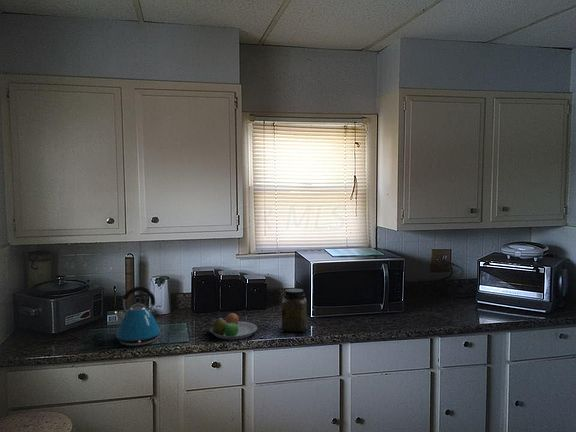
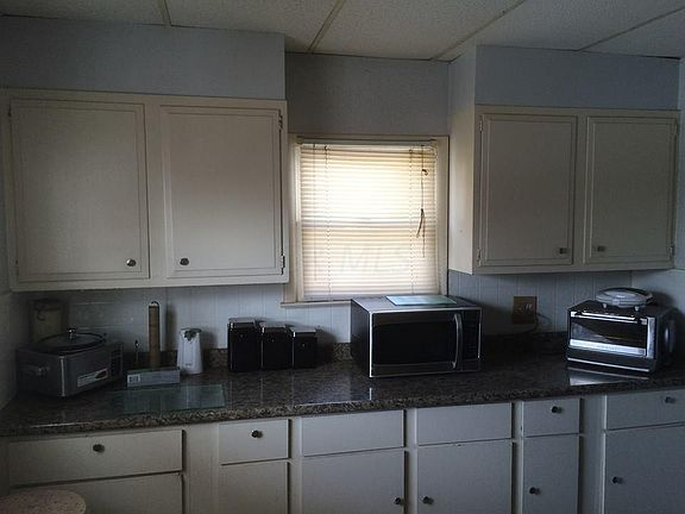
- kettle (139, 313)
- fruit bowl (232, 324)
- jar (294, 309)
